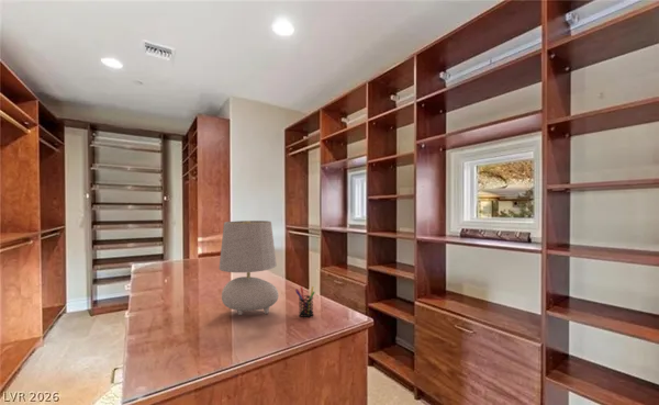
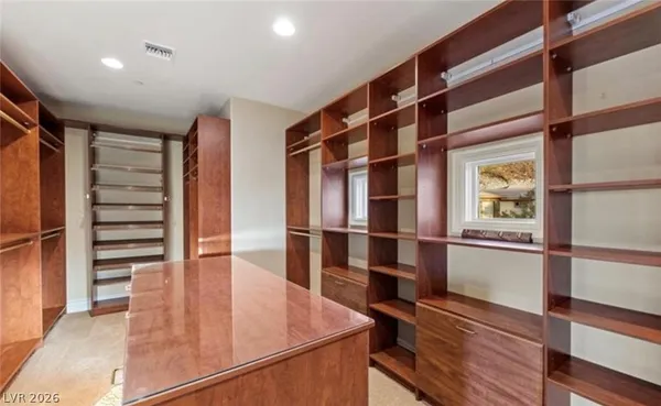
- table lamp (249, 267)
- pen holder (306, 300)
